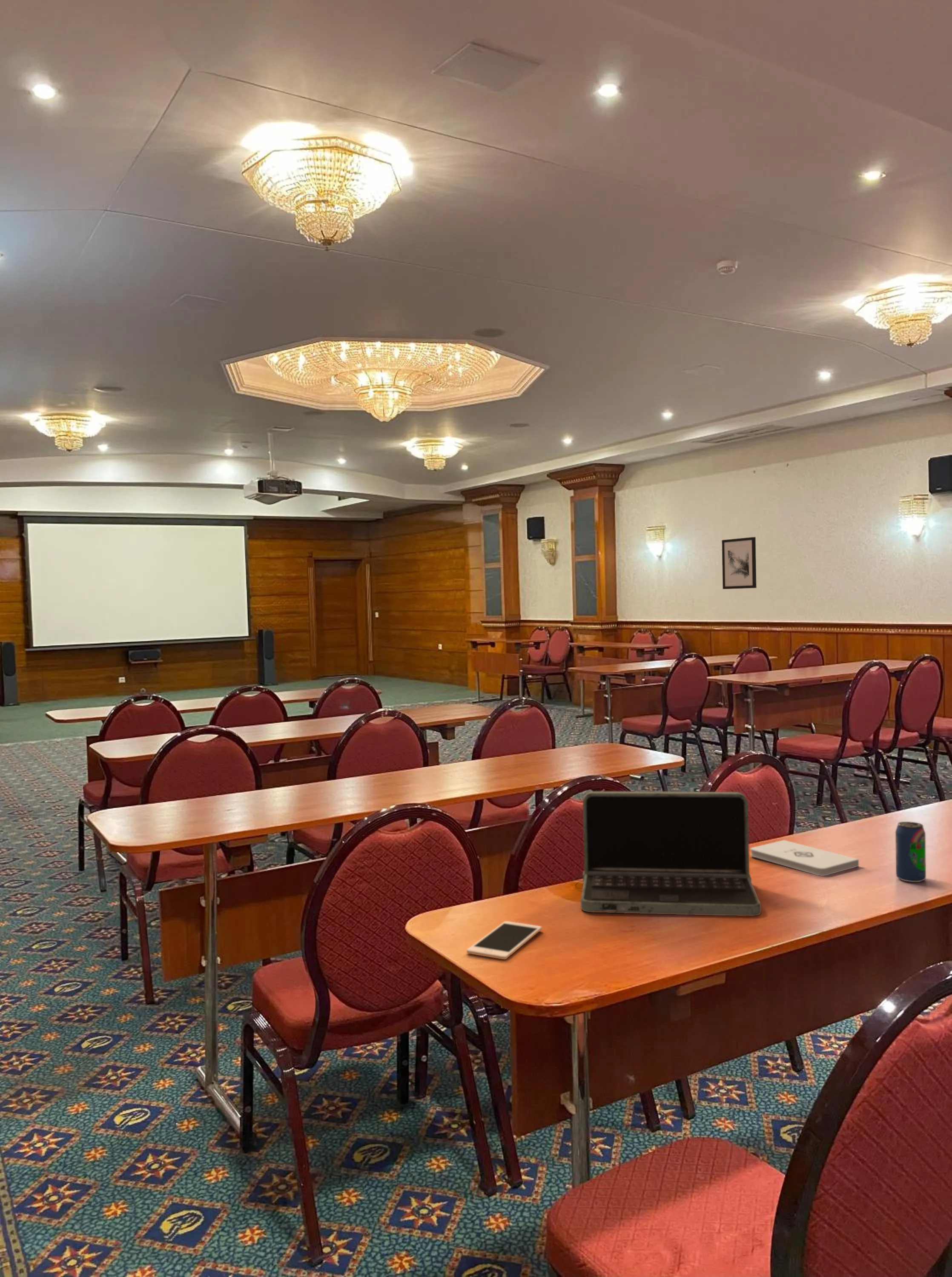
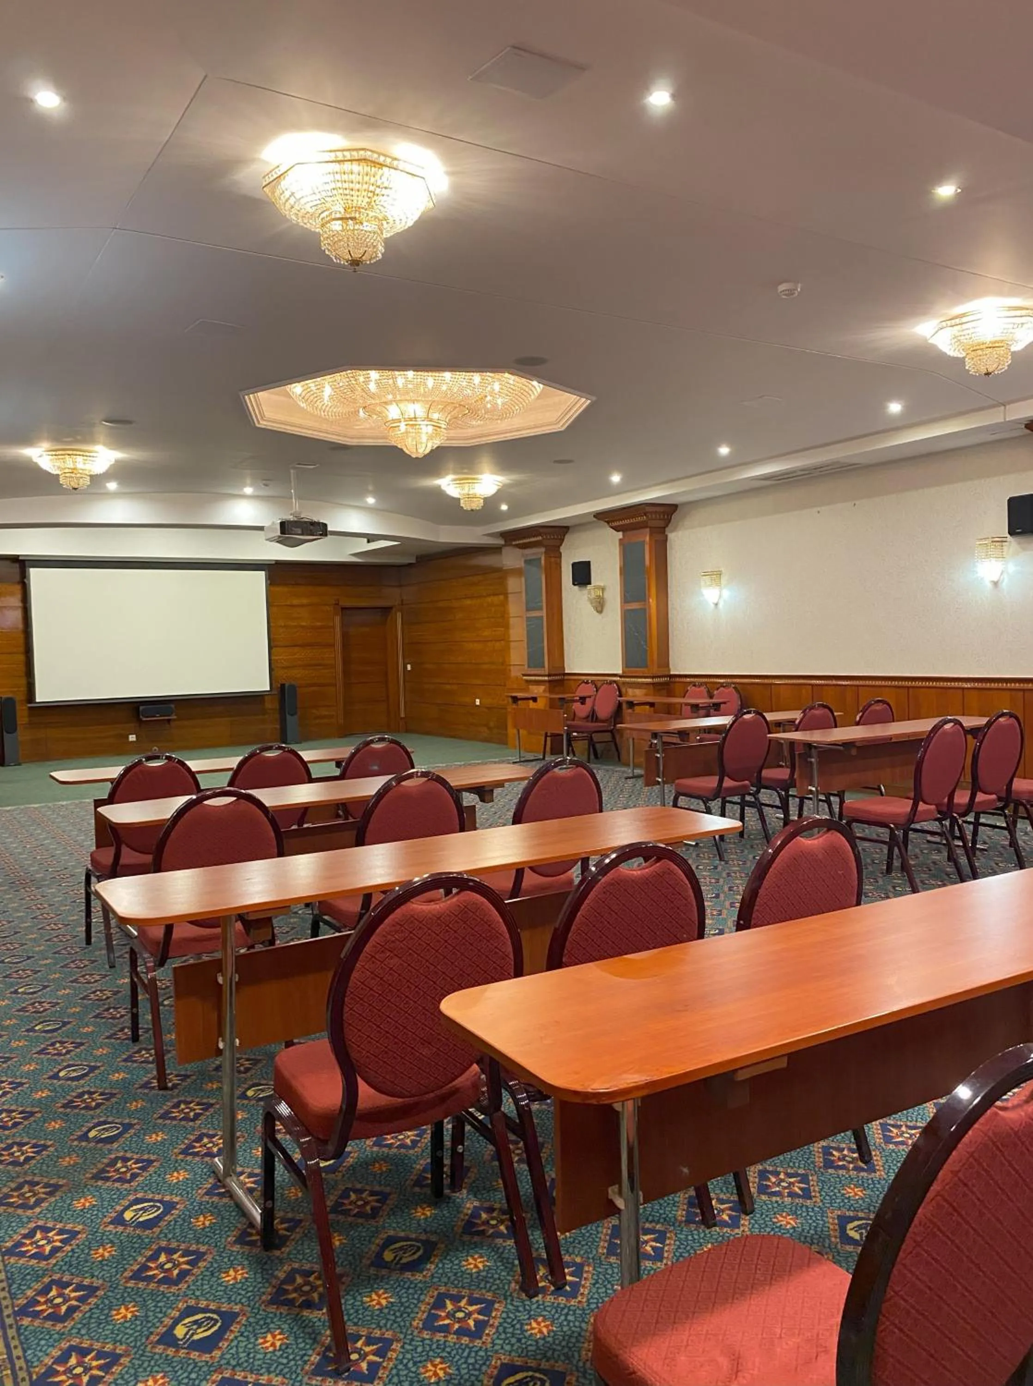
- laptop (661, 847)
- wall art (739, 564)
- notepad (802, 857)
- beverage can (910, 851)
- cell phone (505, 939)
